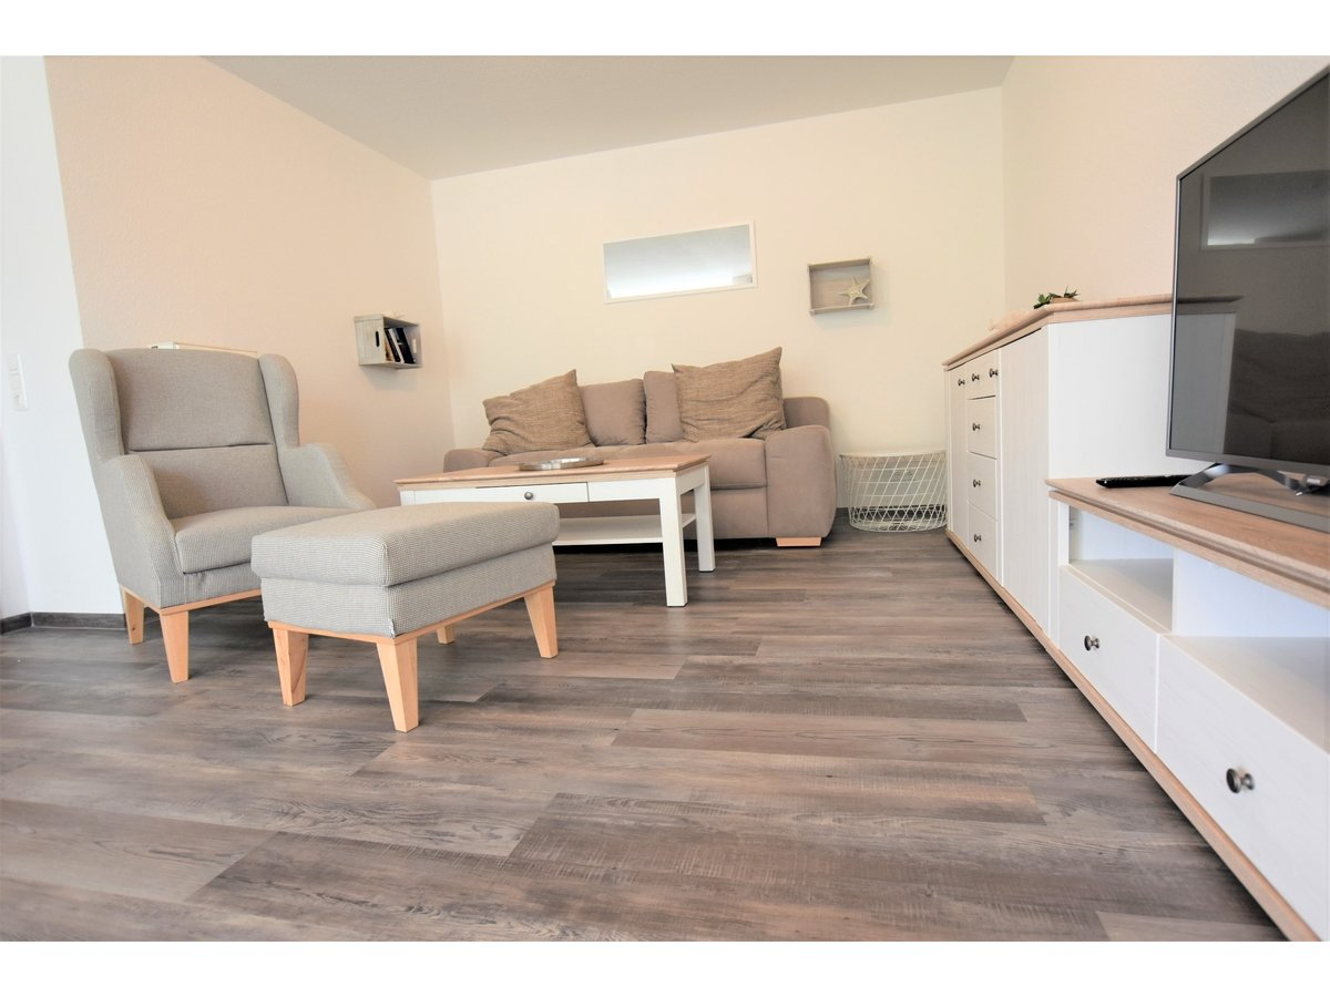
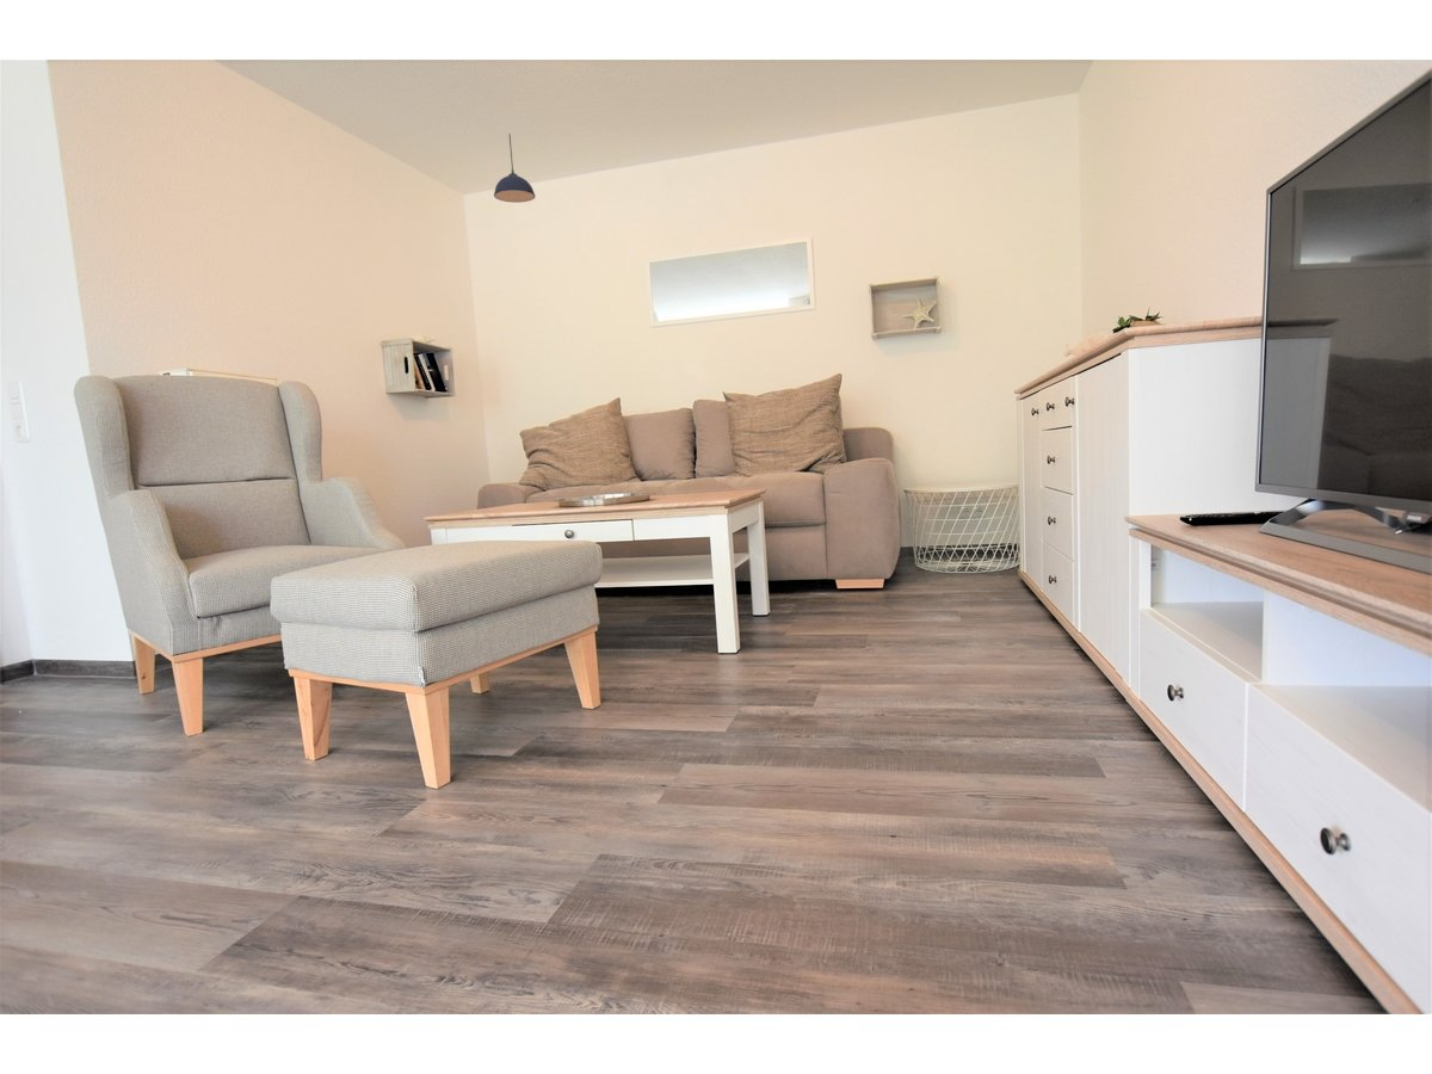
+ pendant light (512, 165)
